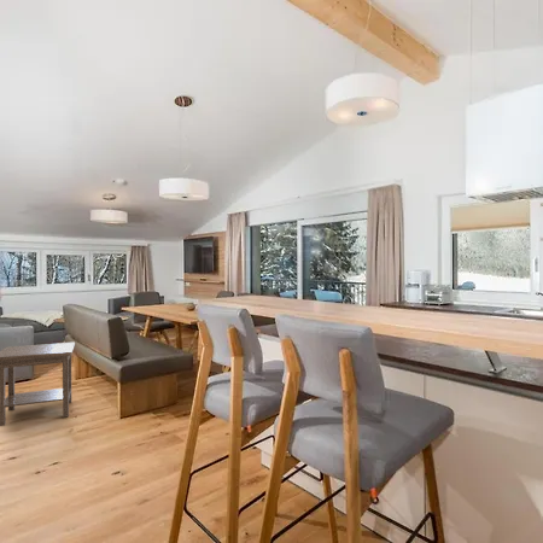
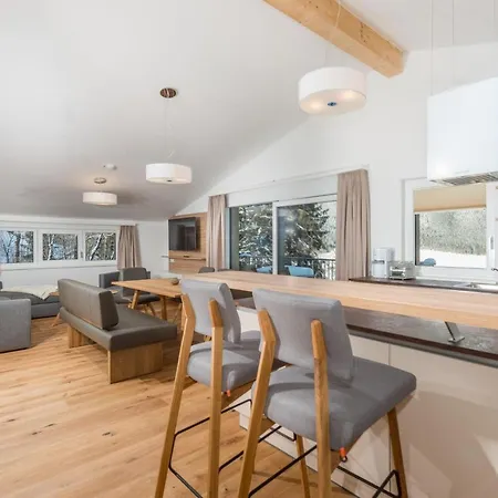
- side table (37, 391)
